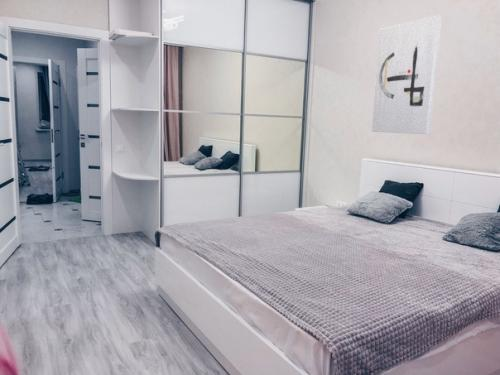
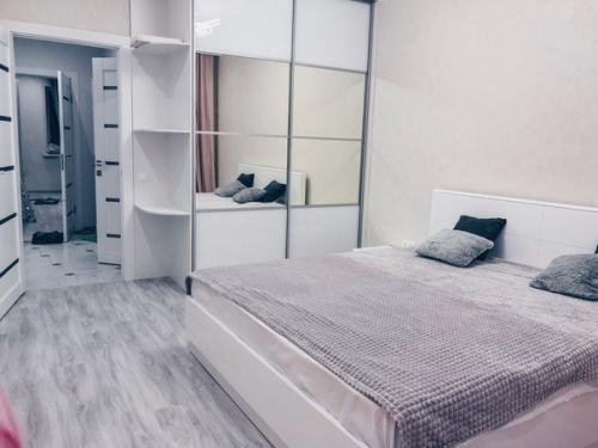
- wall art (403, 79)
